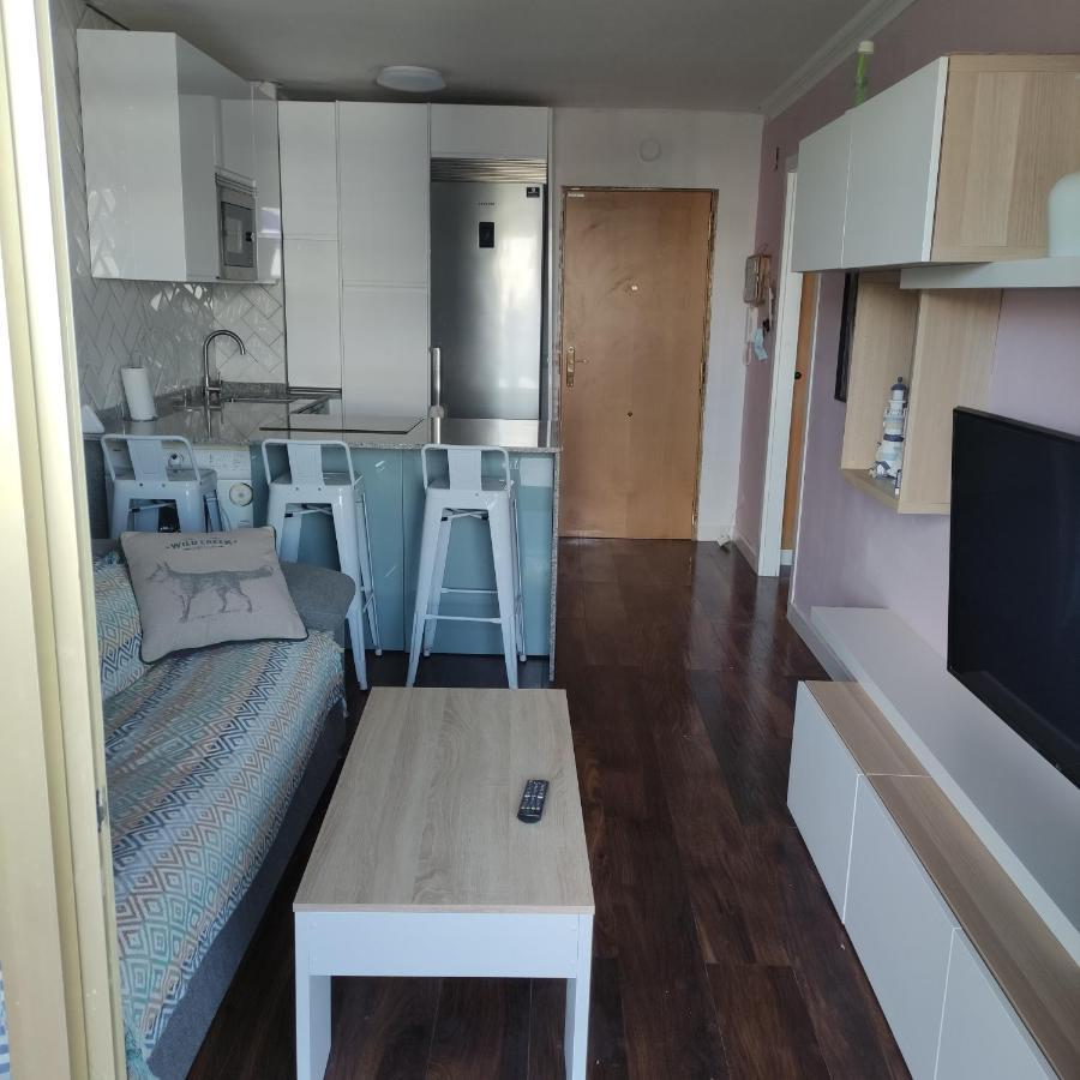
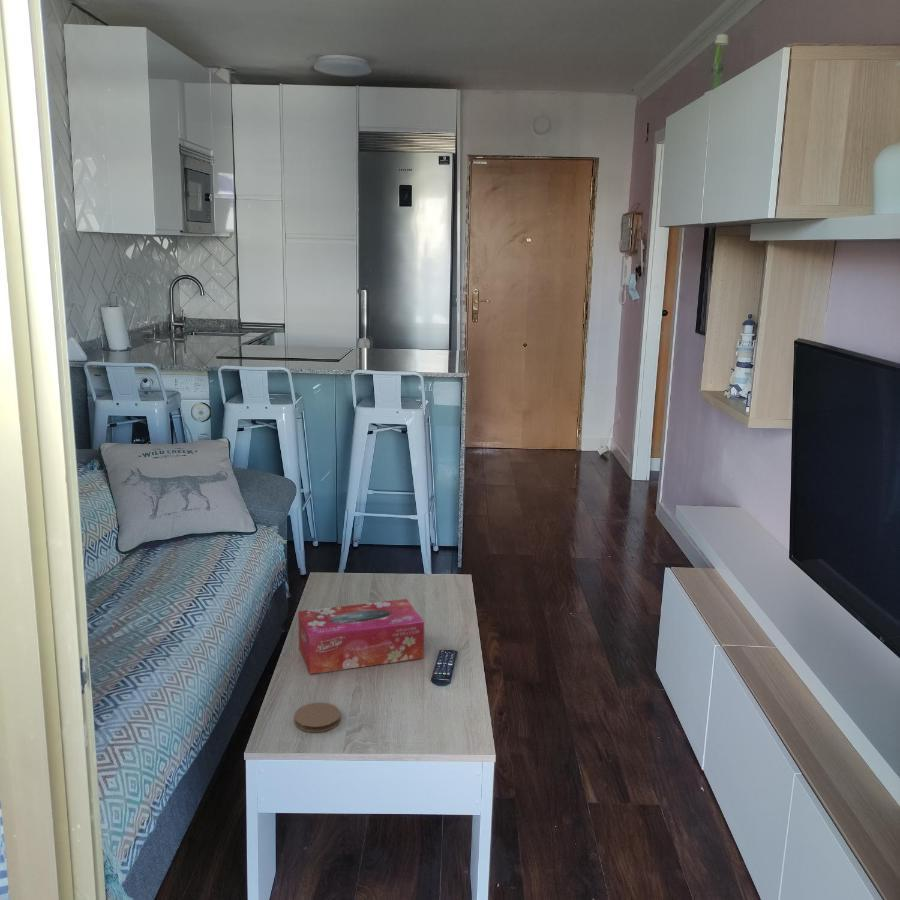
+ coaster (317, 717)
+ tissue box (360, 634)
